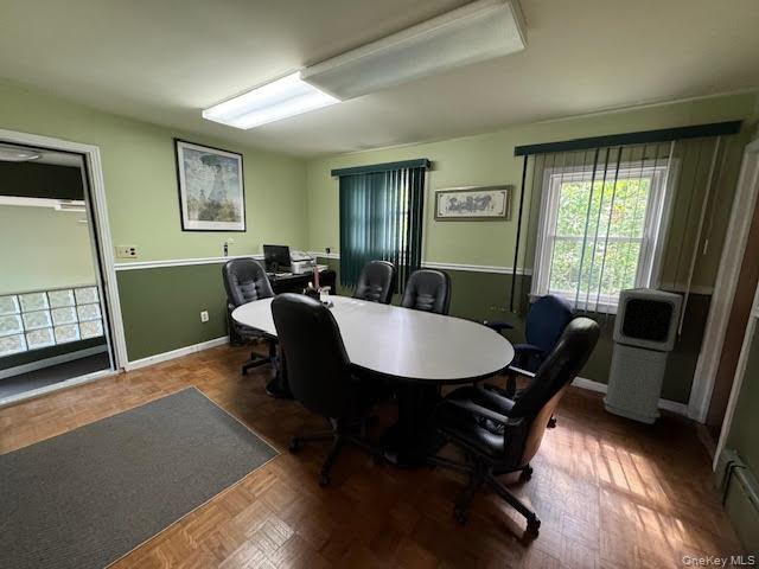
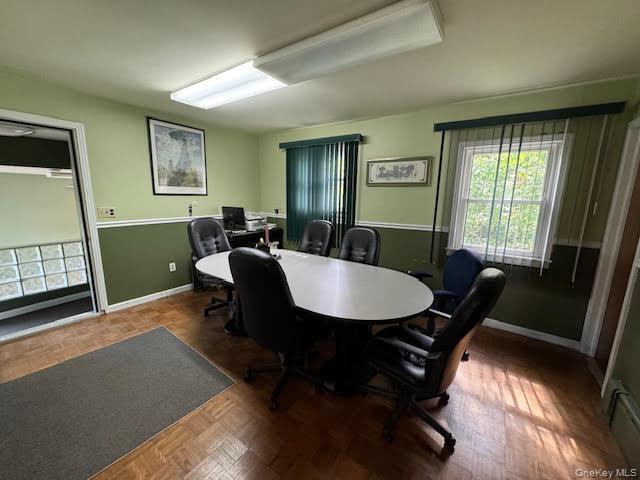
- air purifier (637, 351)
